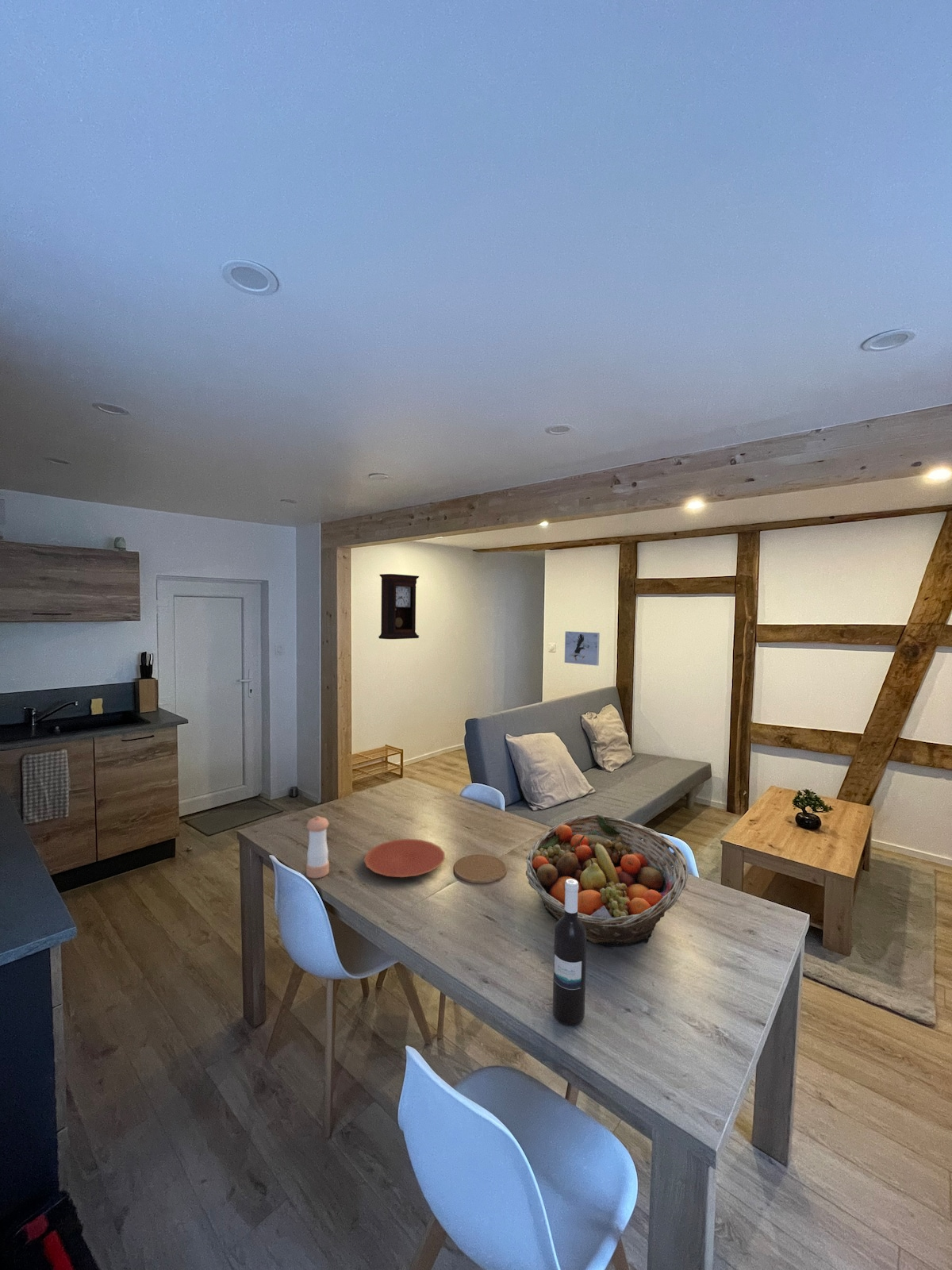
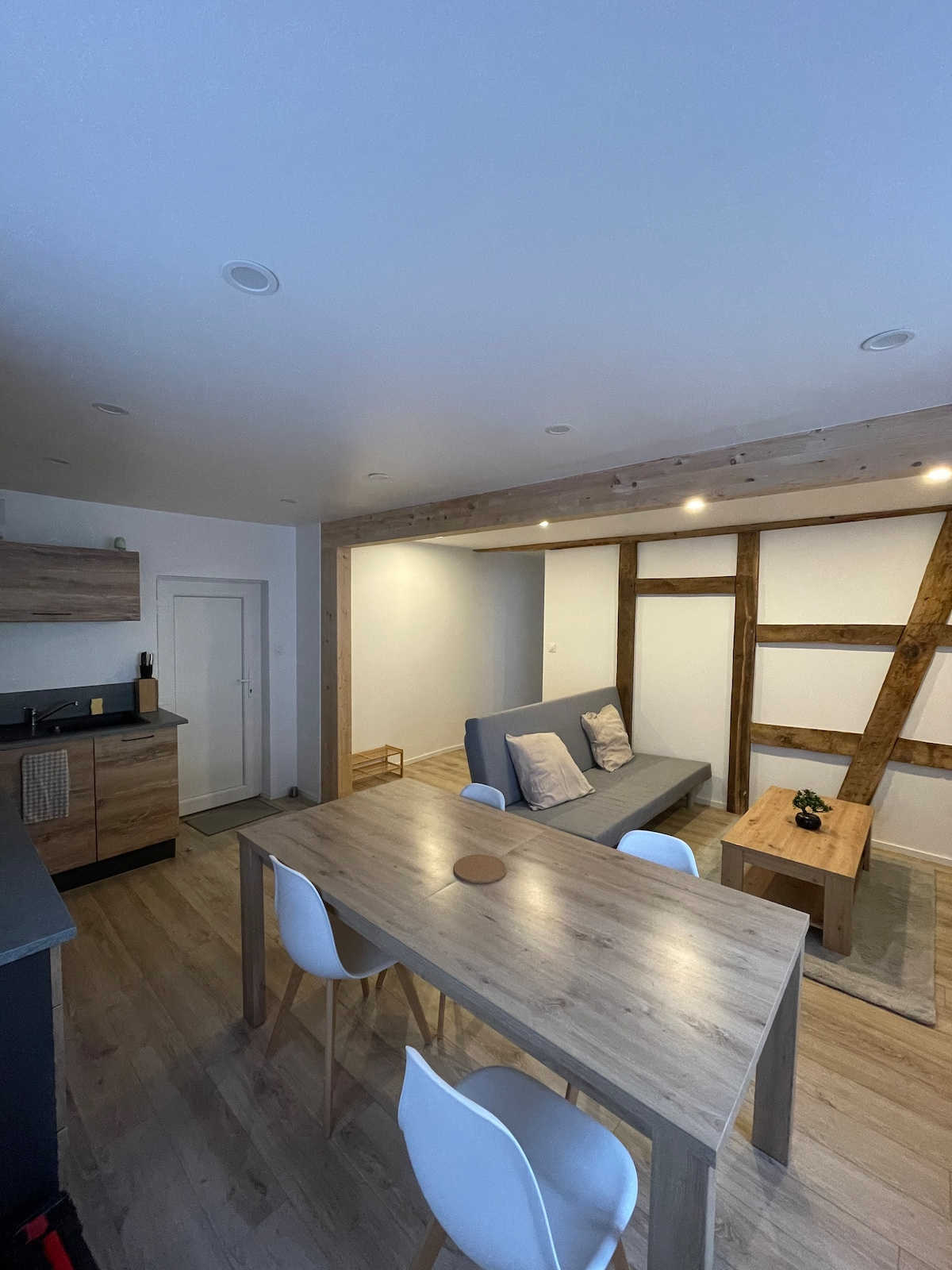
- pepper shaker (317, 845)
- fruit basket (601, 874)
- wine bottle (570, 949)
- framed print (582, 648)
- pendulum clock (401, 606)
- plate (405, 860)
